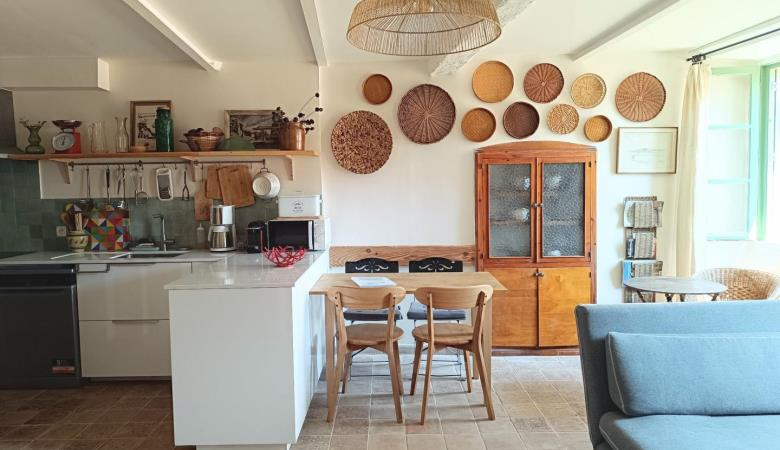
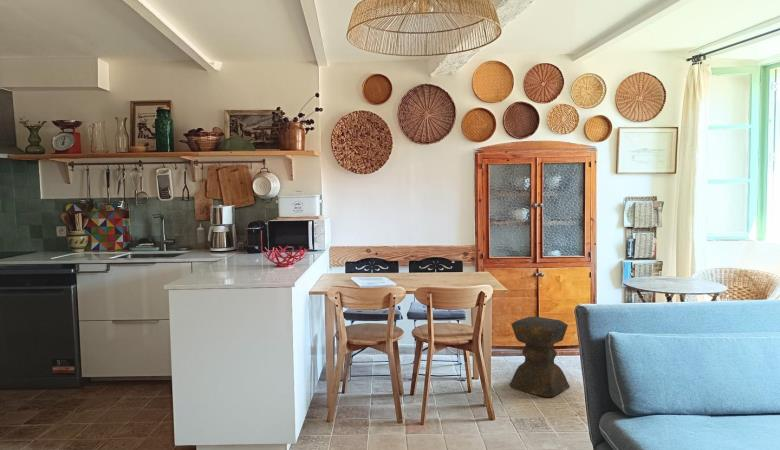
+ stool (539, 353)
